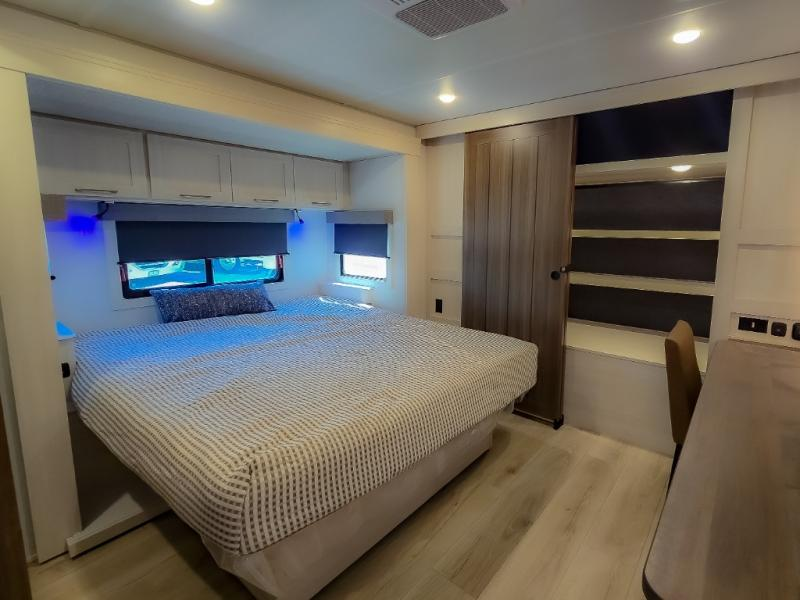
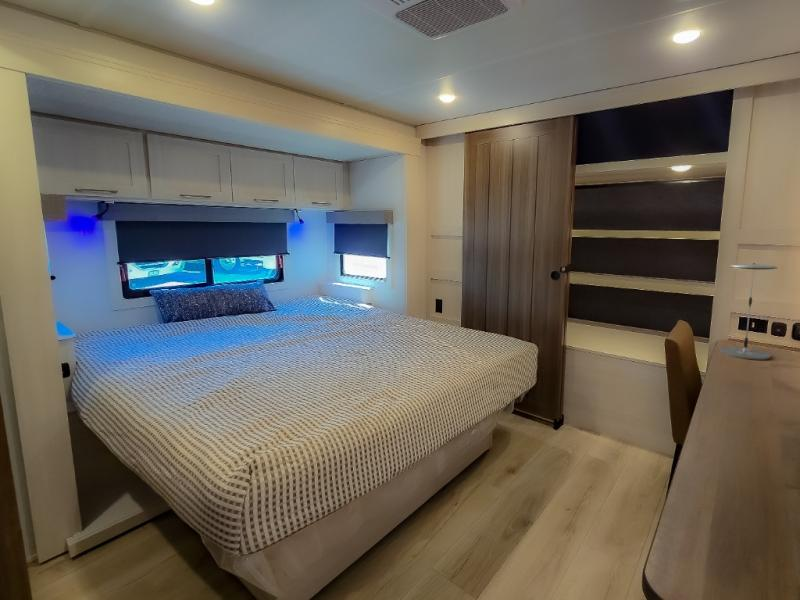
+ desk lamp (749, 311)
